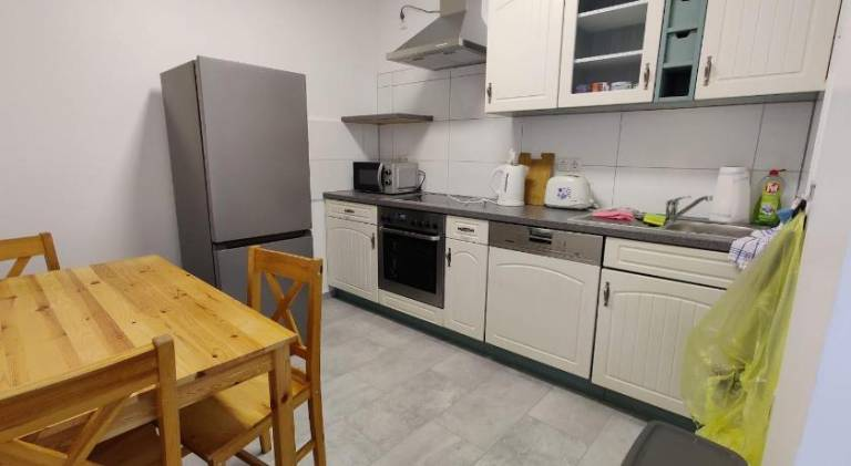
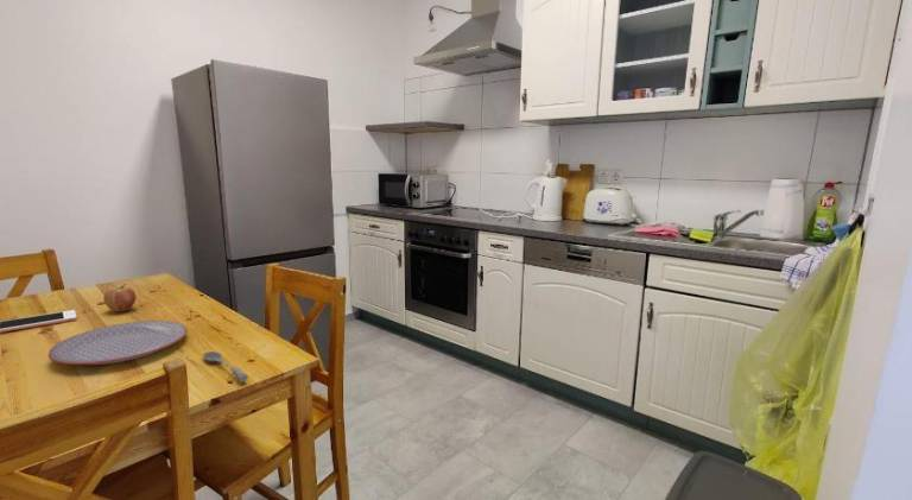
+ soupspoon (224, 363)
+ cell phone (34, 321)
+ fruit (120, 297)
+ plate (122, 343)
